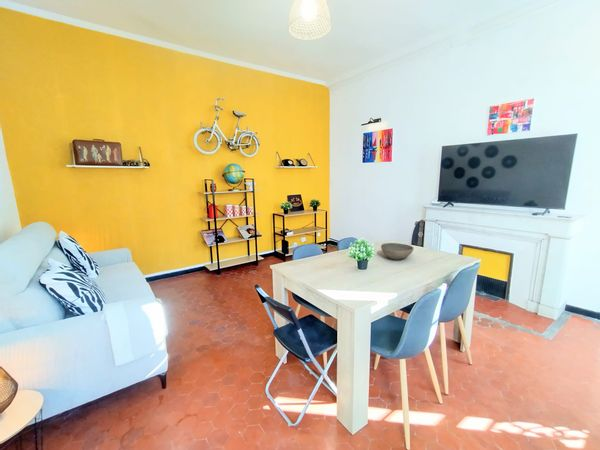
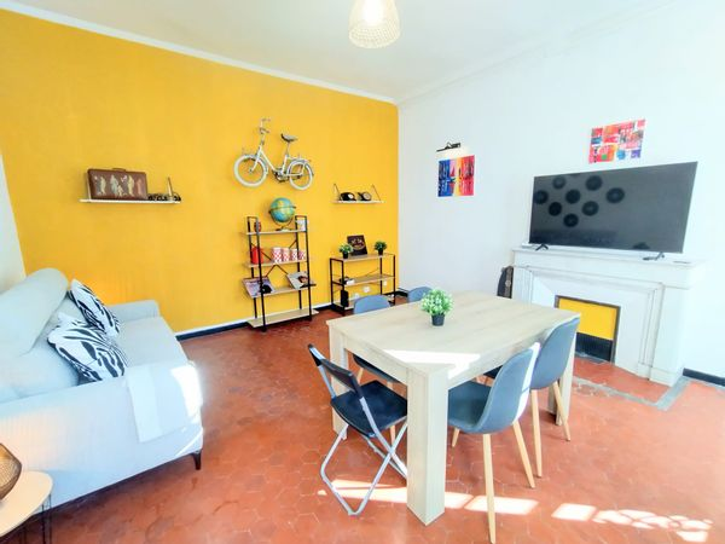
- bowl (396, 252)
